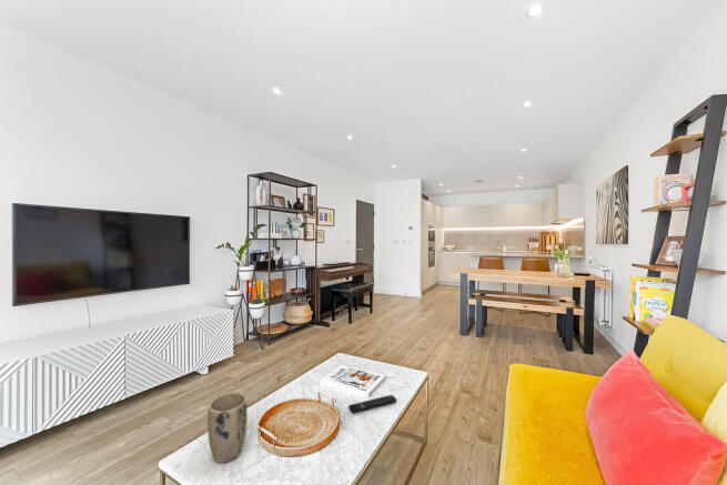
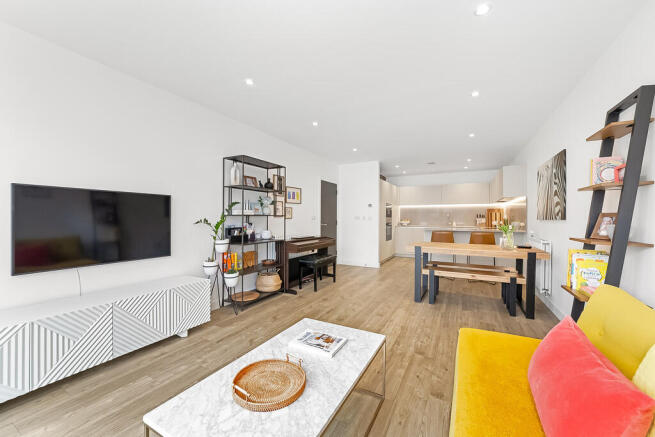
- remote control (373, 404)
- plant pot (228, 427)
